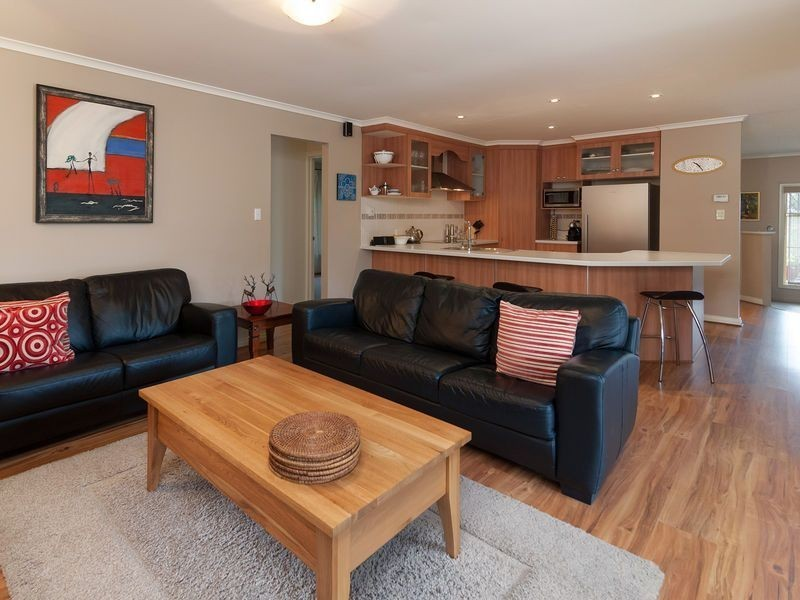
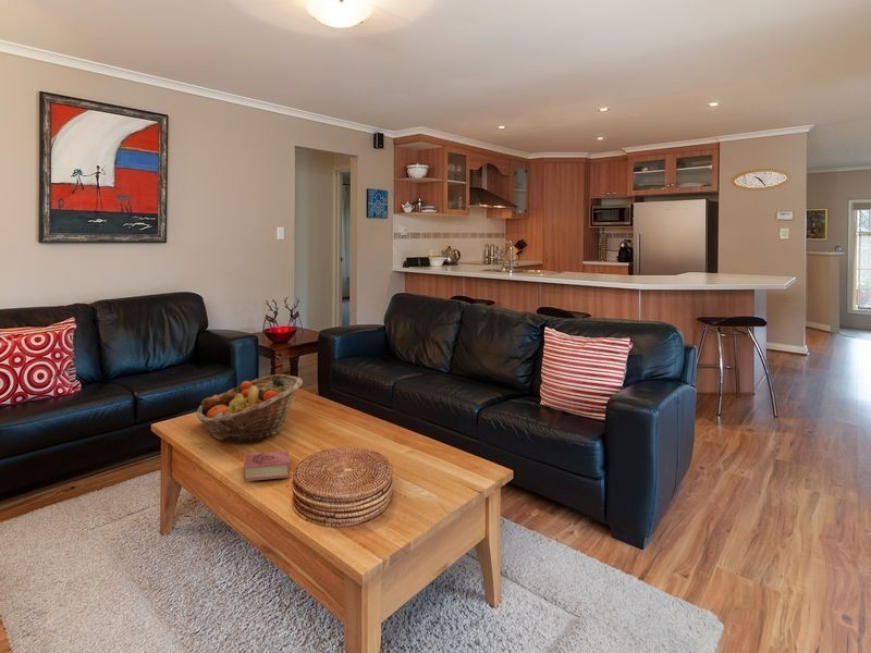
+ book (267, 465)
+ fruit basket (250, 405)
